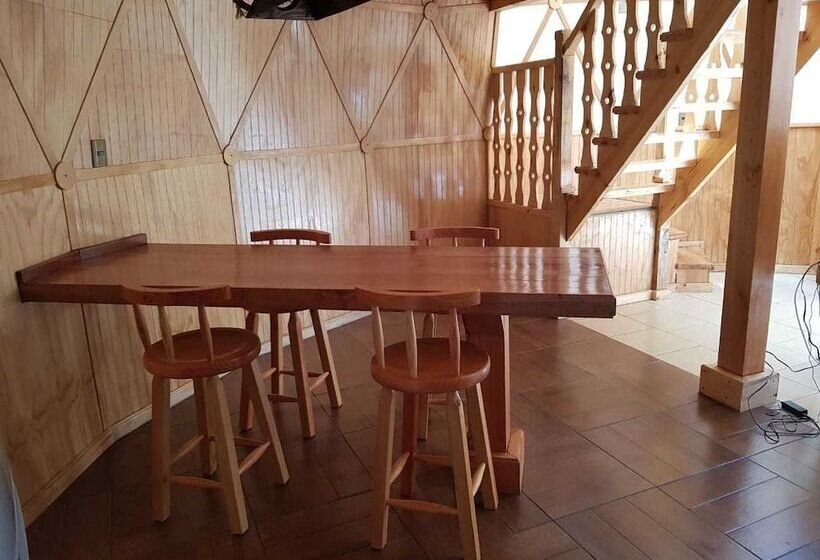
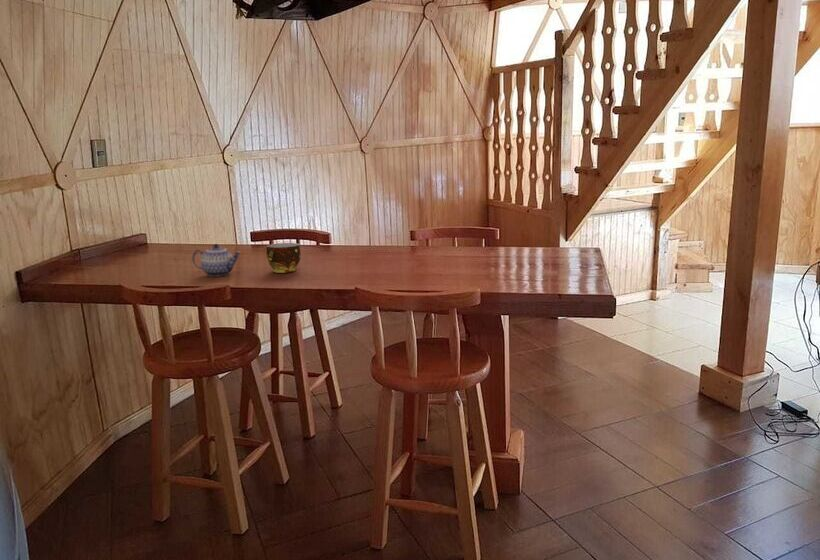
+ teapot (217, 259)
+ cup (283, 258)
